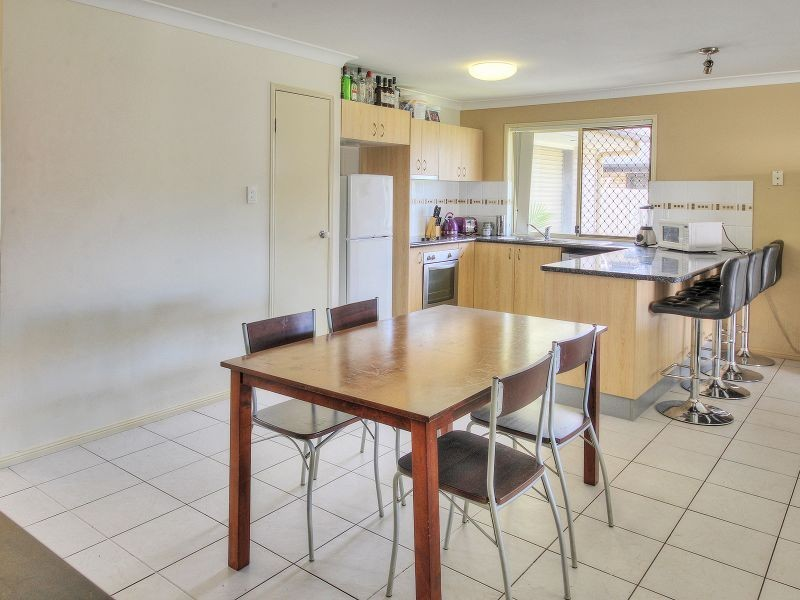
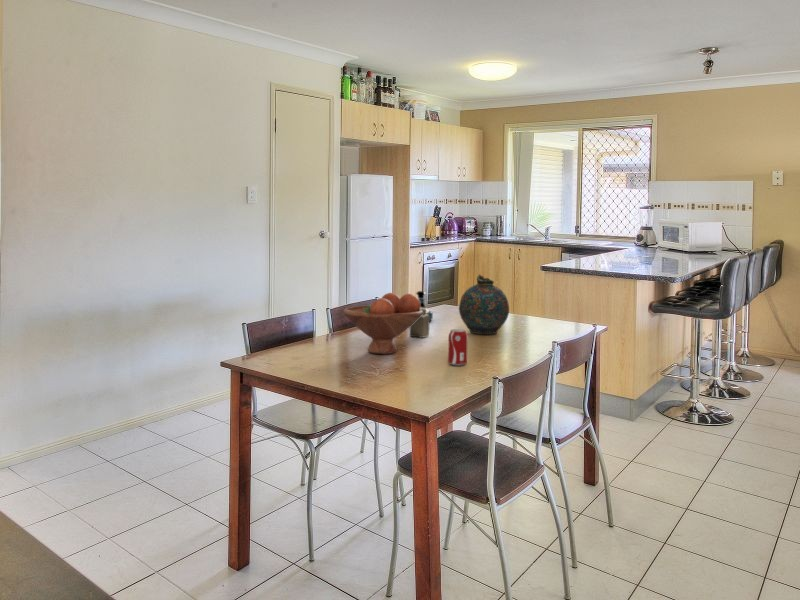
+ tequila bottle (420, 306)
+ salt shaker (419, 321)
+ fruit bowl (382, 322)
+ snuff bottle (484, 303)
+ beverage can (457, 347)
